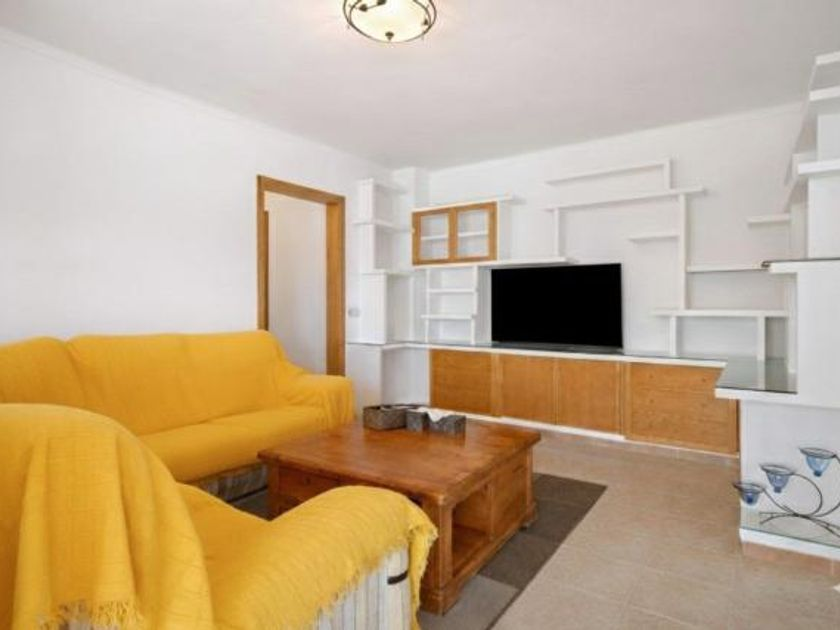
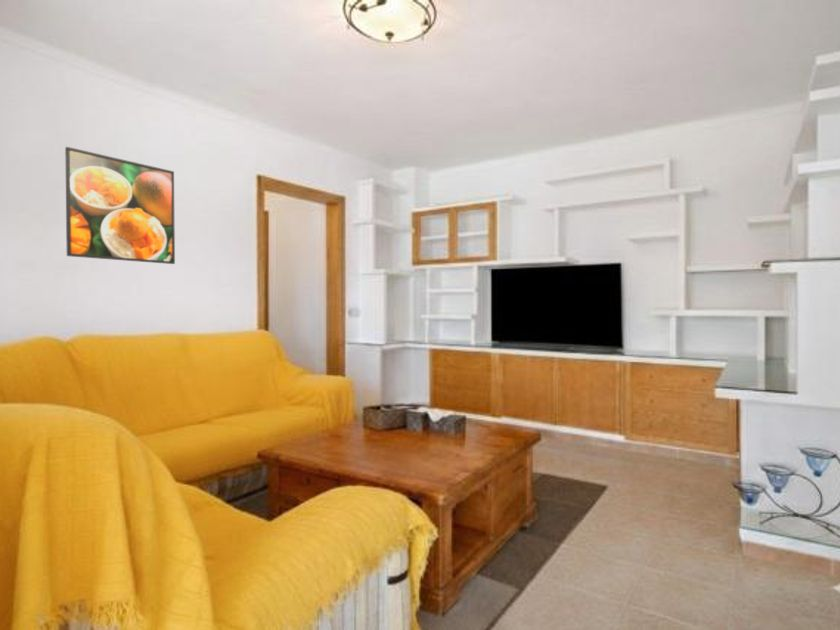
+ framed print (124, 210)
